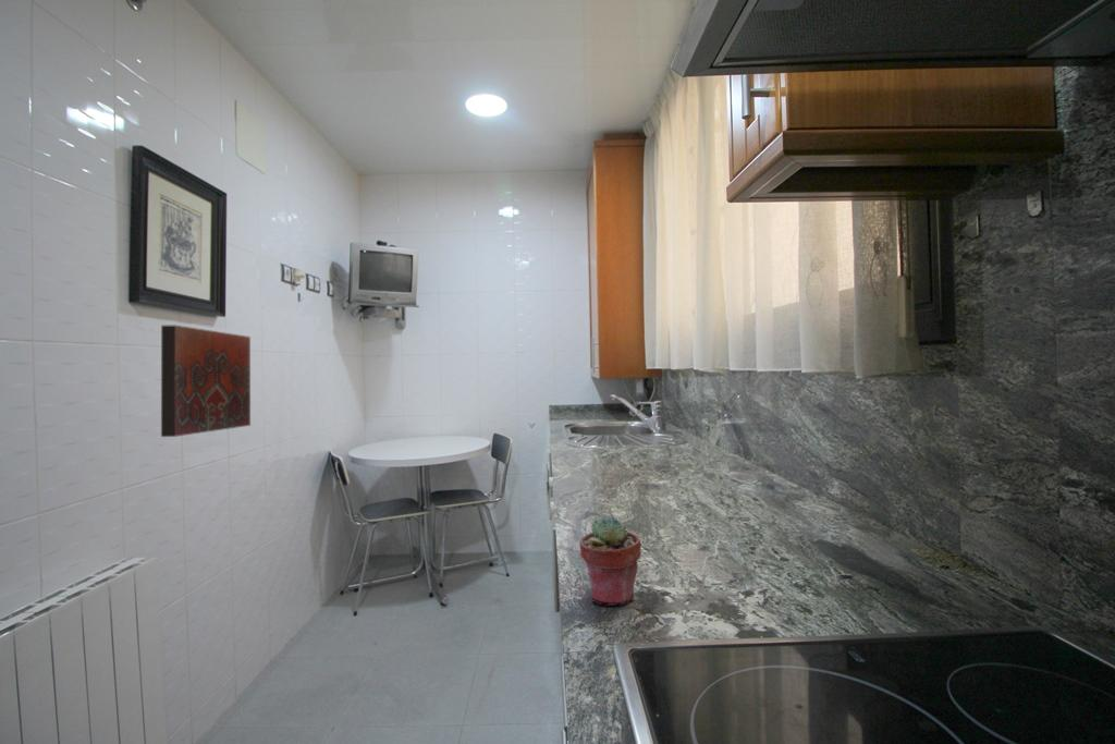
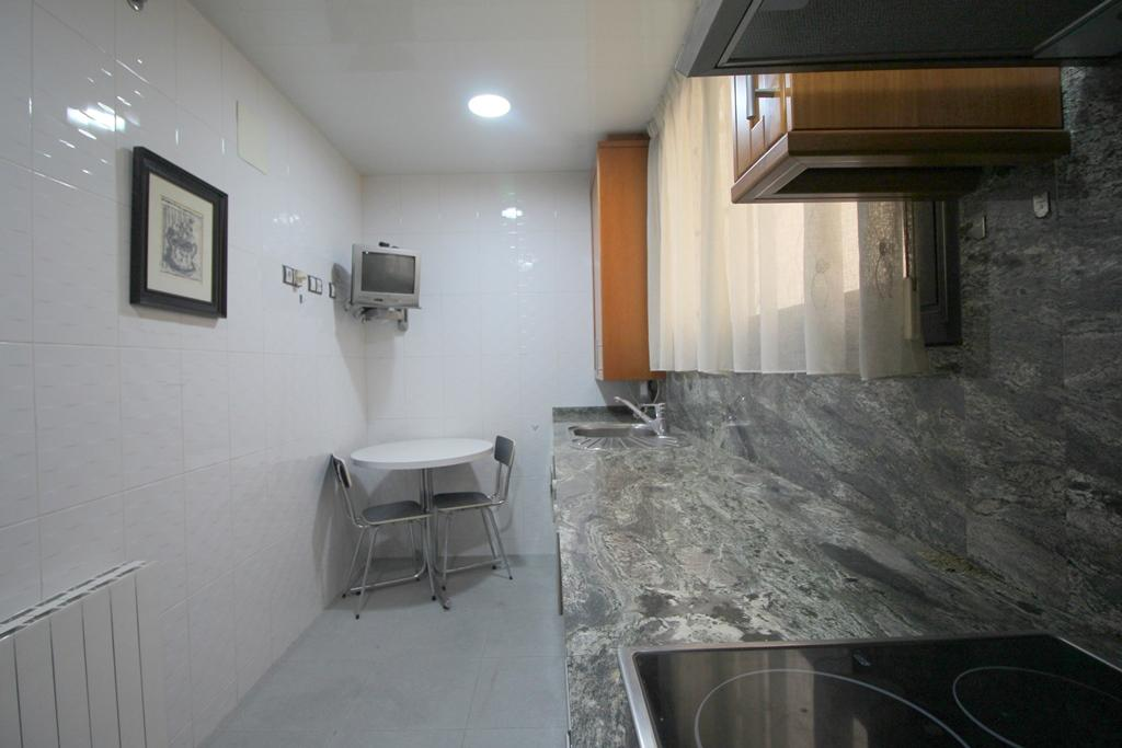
- potted succulent (610, 556)
- decorative tile (210, 380)
